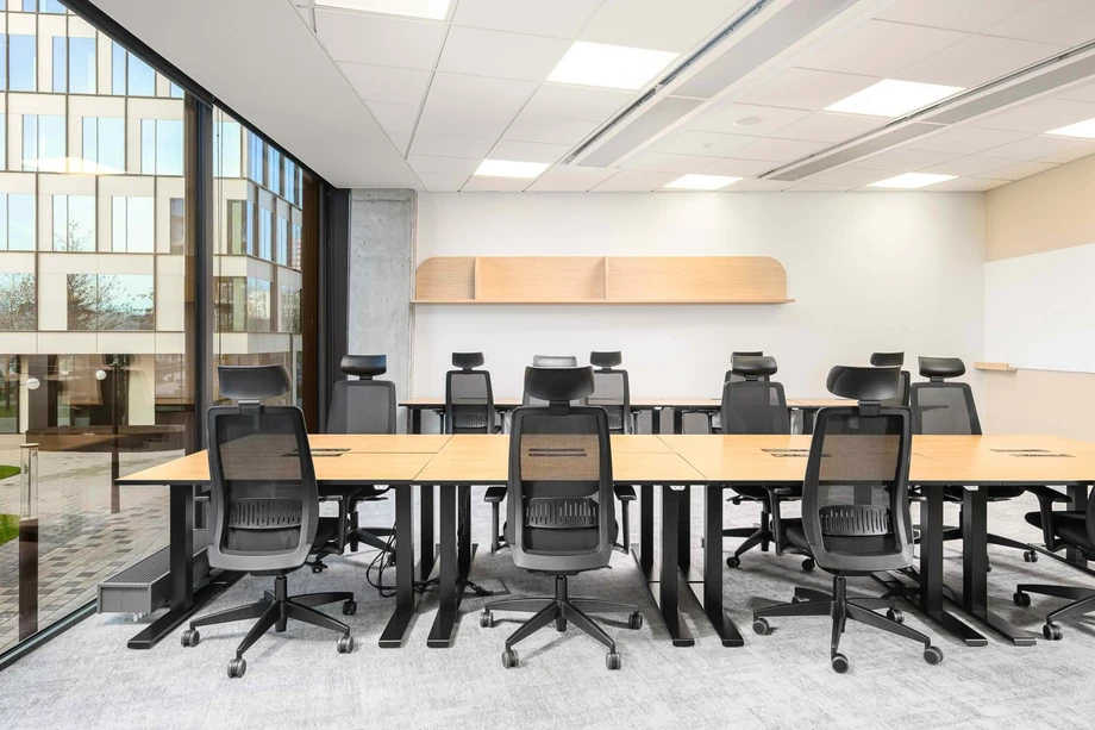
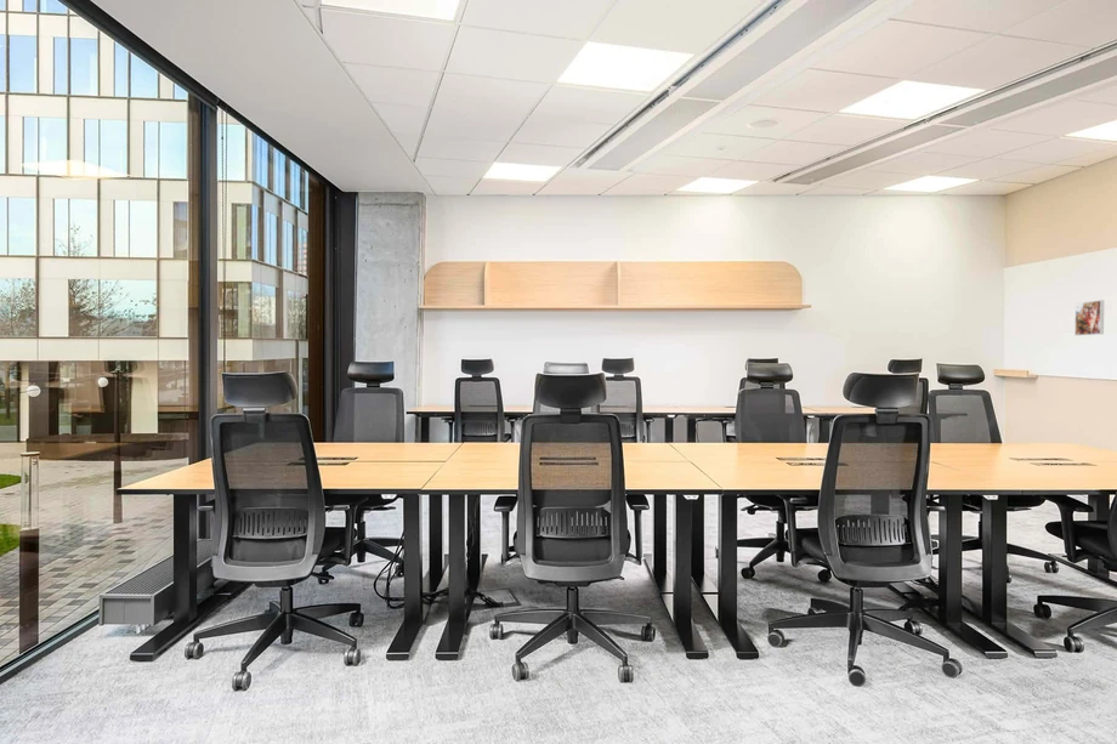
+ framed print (1089, 318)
